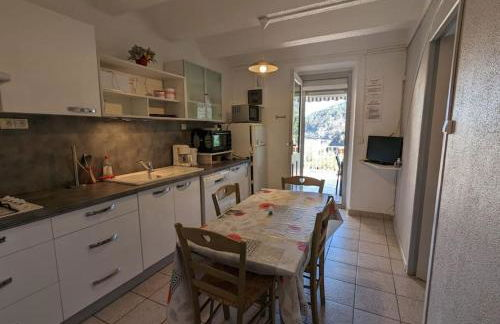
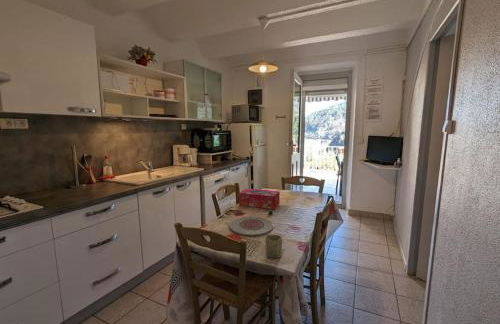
+ tissue box (259, 198)
+ cup (273, 246)
+ plate (251, 224)
